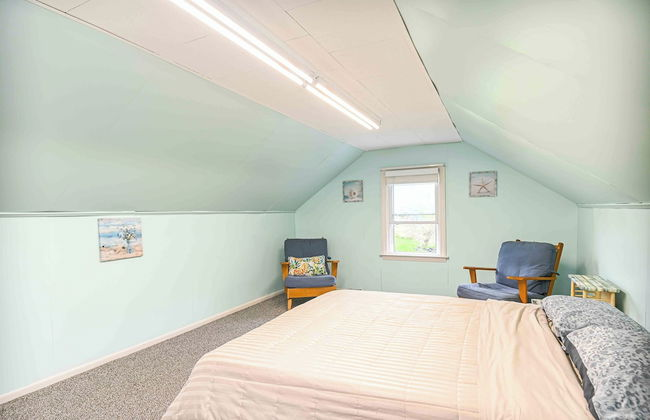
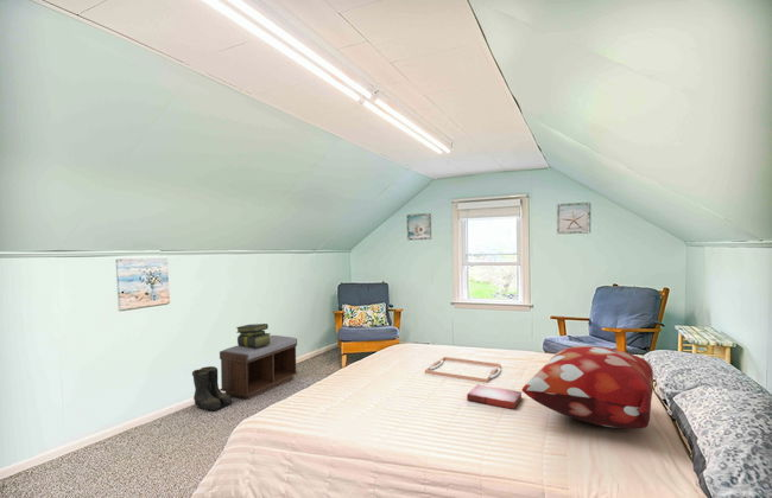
+ hardback book (494, 396)
+ boots (211, 387)
+ bench (261, 364)
+ serving tray (463, 362)
+ decorative pillow (590, 382)
+ stack of books (252, 334)
